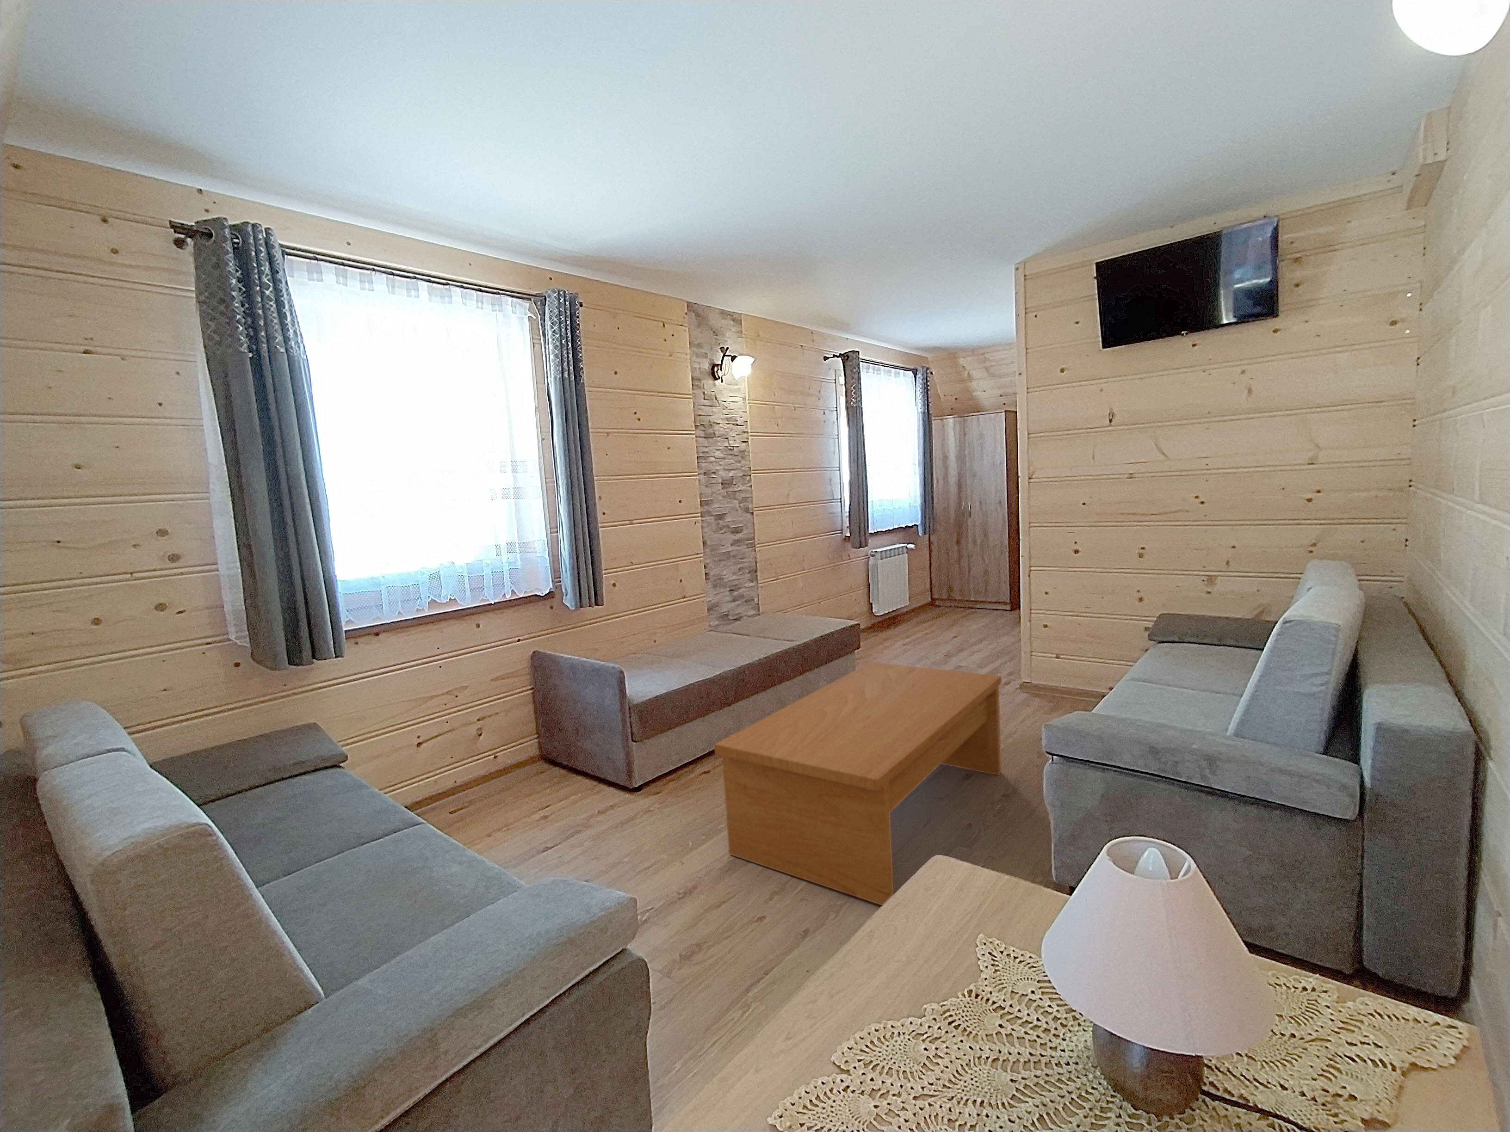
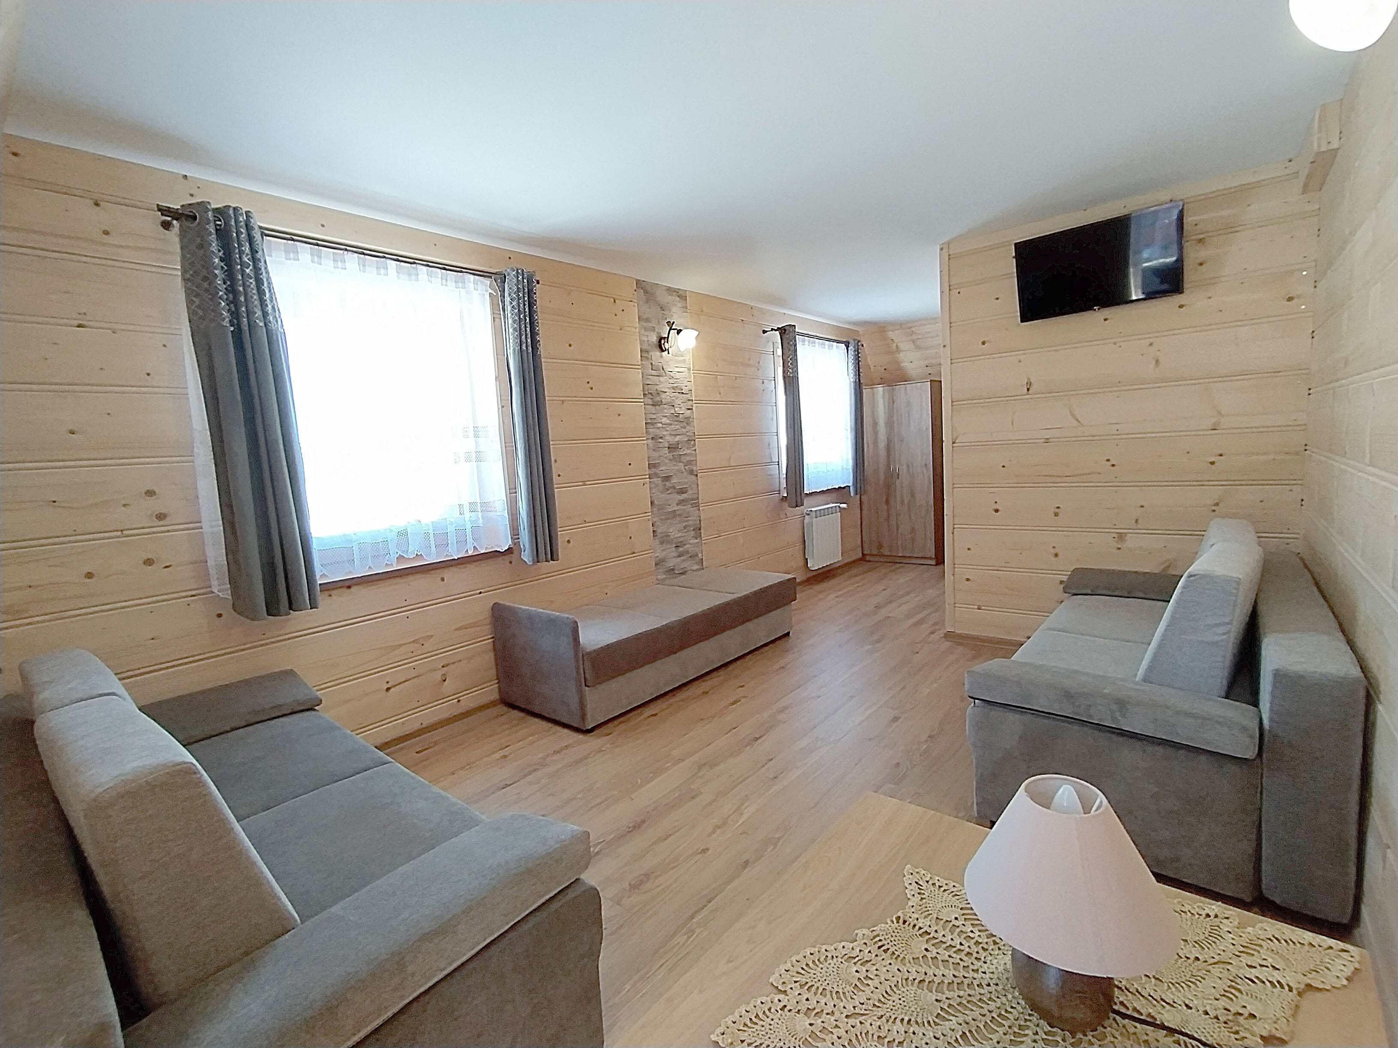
- coffee table (876, 759)
